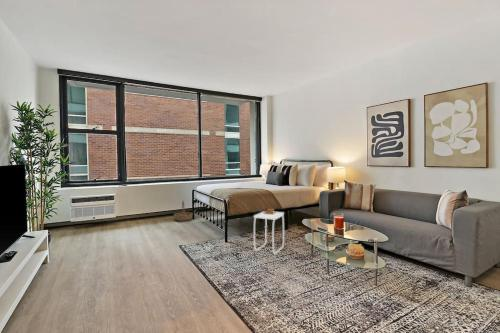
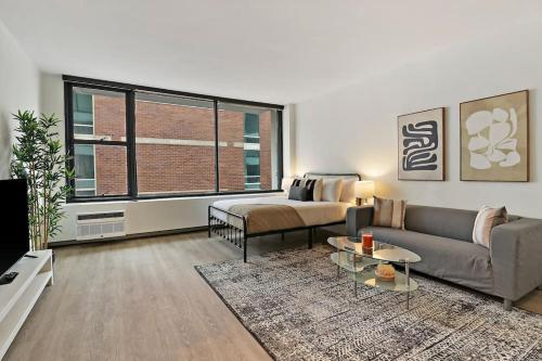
- side table (266, 229)
- basket (182, 210)
